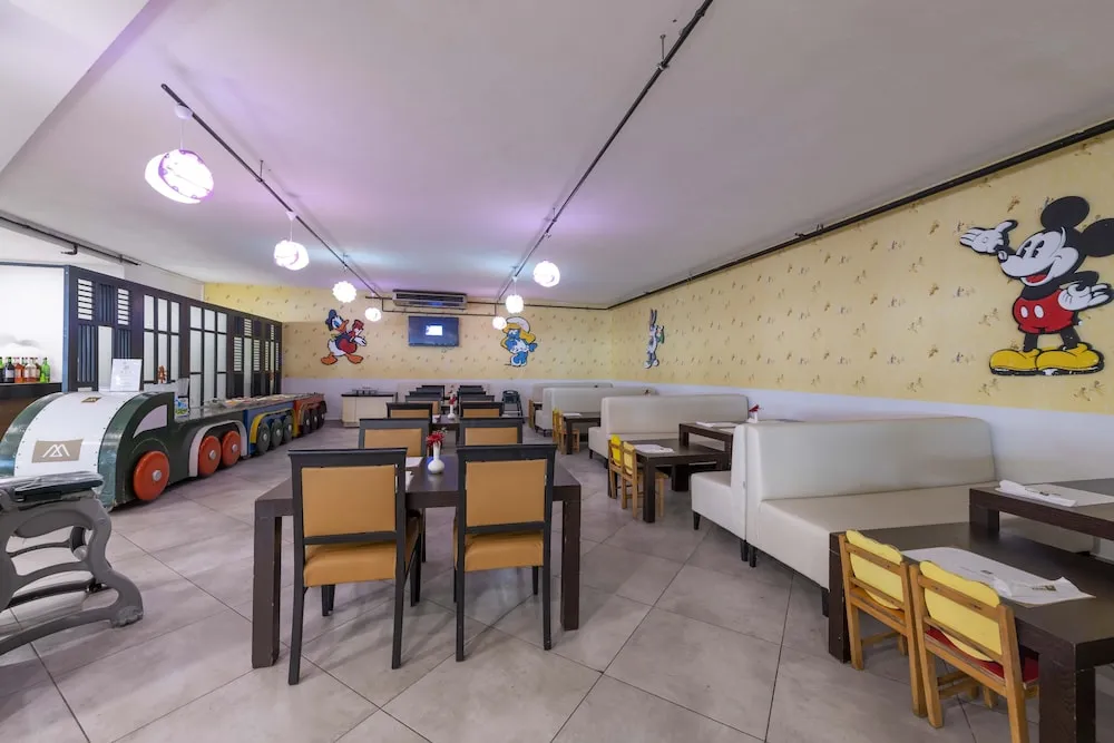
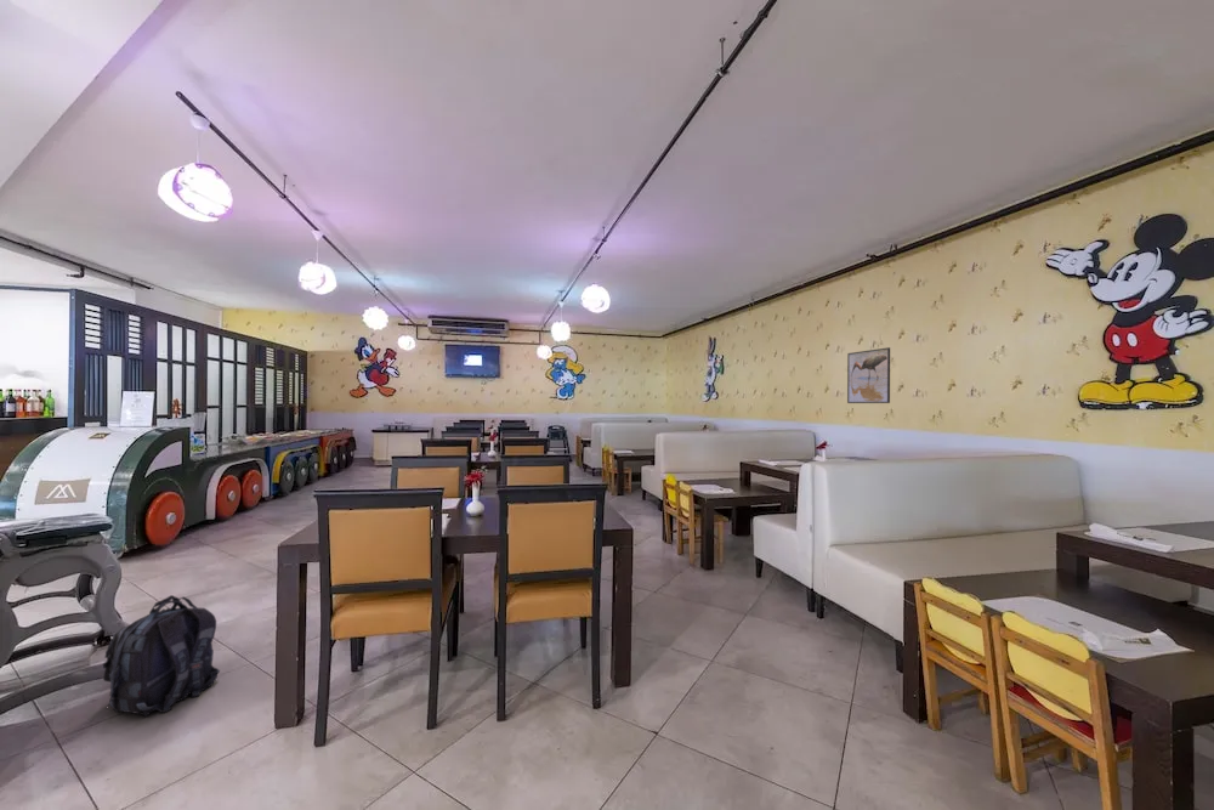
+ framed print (867, 376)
+ backpack (164, 646)
